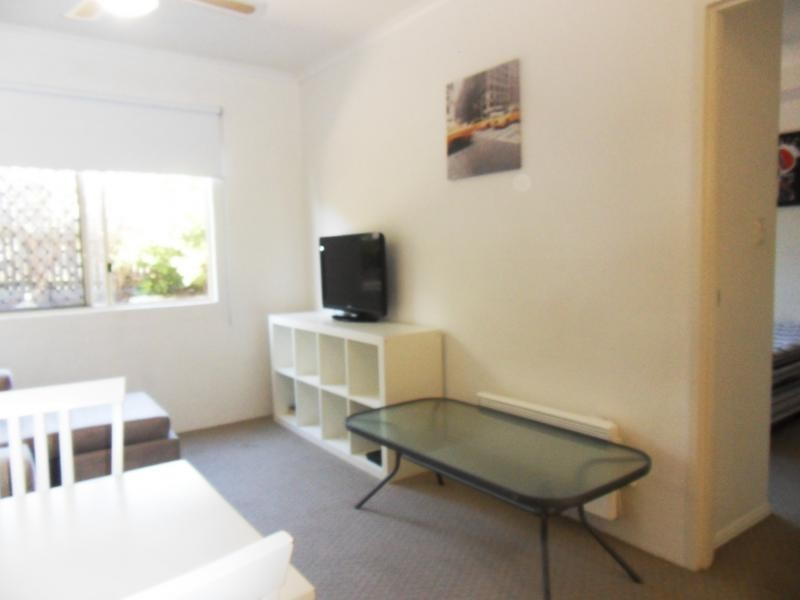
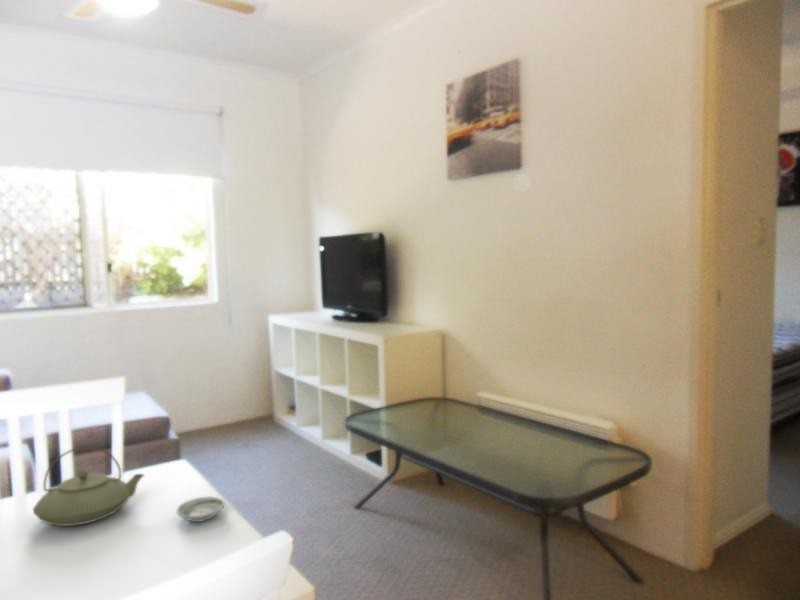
+ teapot (90, 480)
+ saucer (201, 511)
